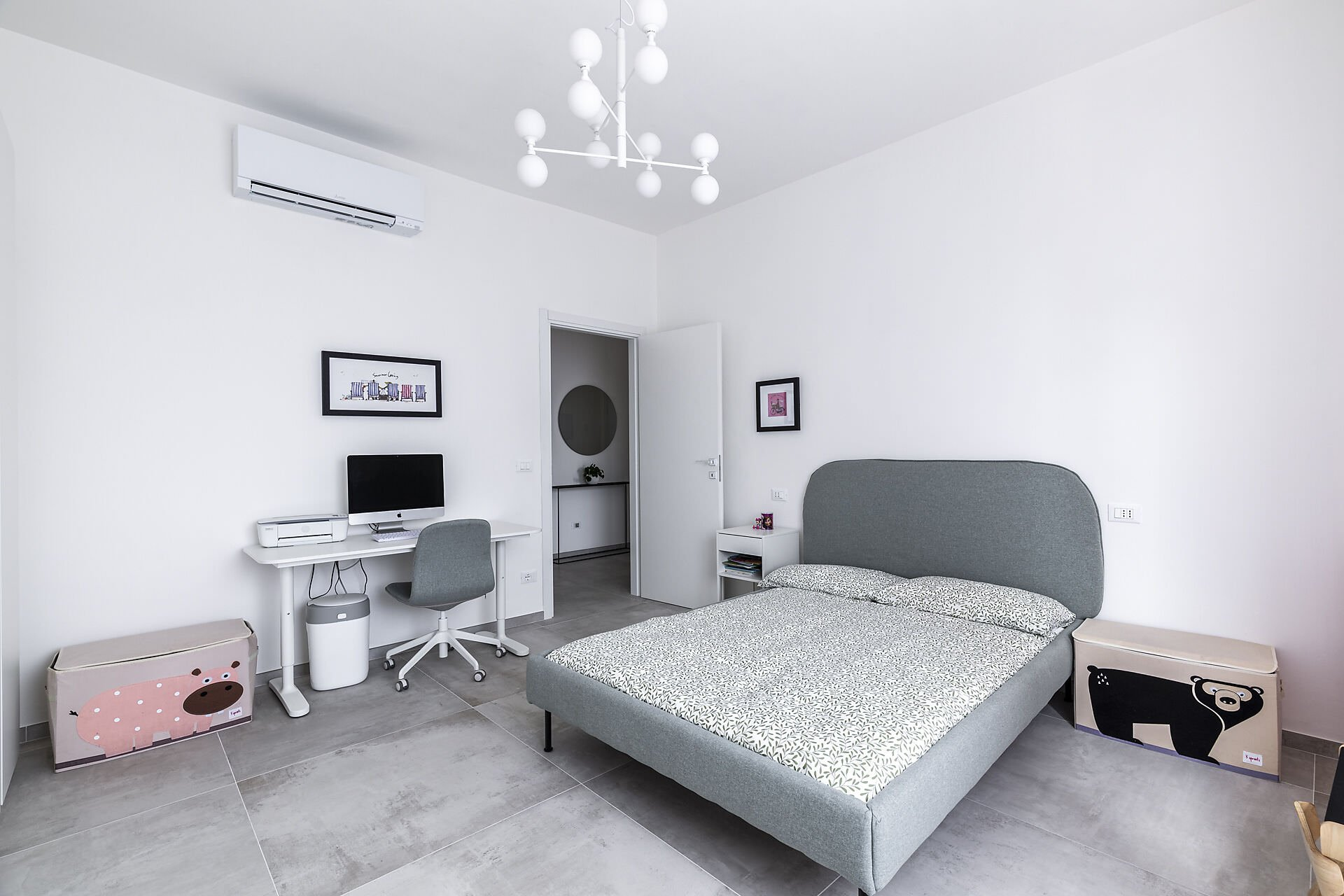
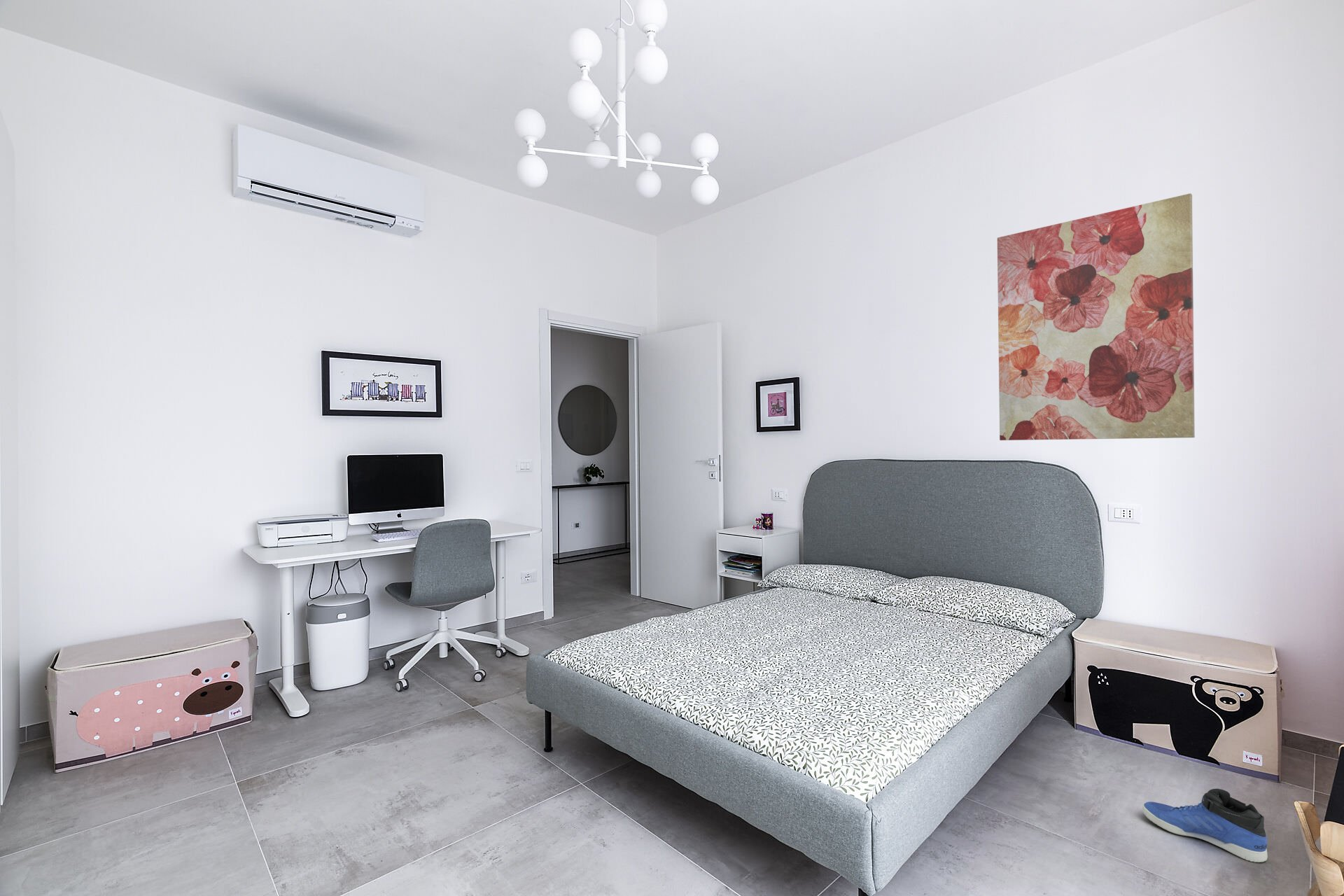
+ sneaker (1201, 810)
+ wall art (1087, 328)
